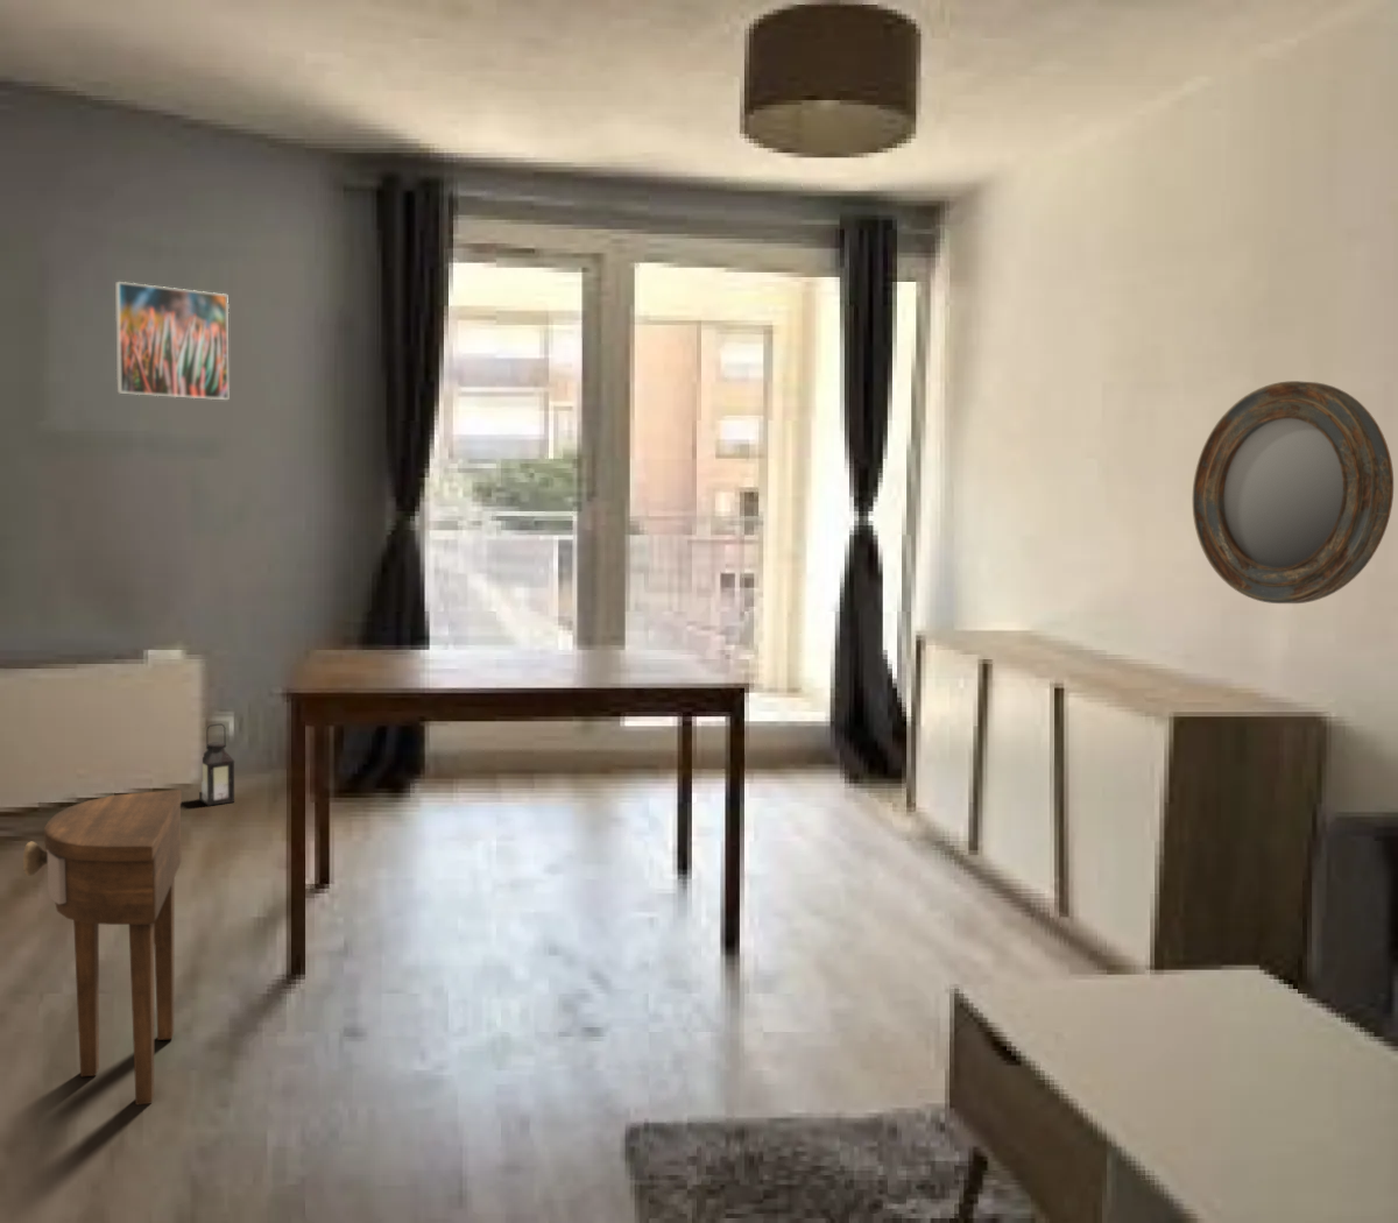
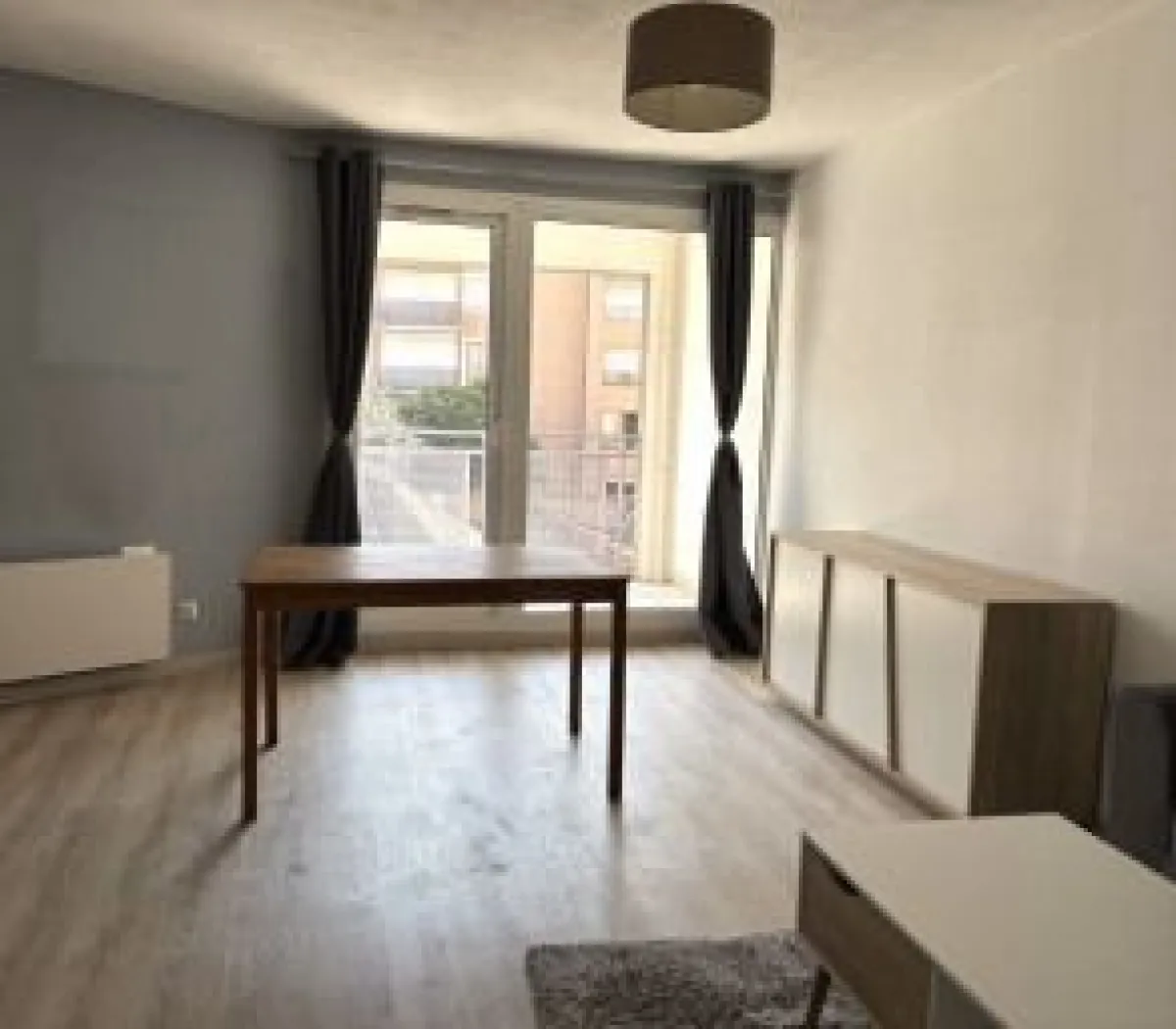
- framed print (174, 342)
- side table (139, 944)
- home mirror (1284, 493)
- lantern (215, 762)
